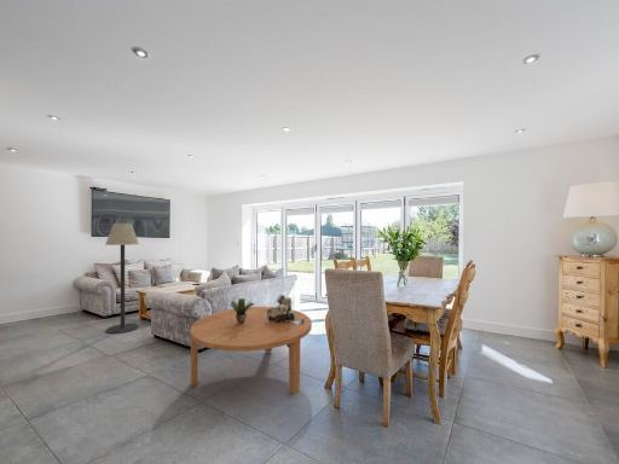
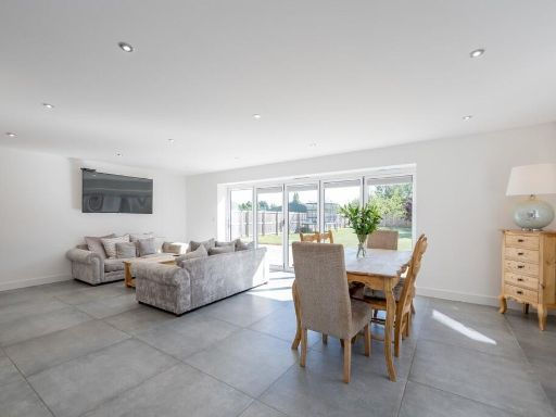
- ruined building (285, 308)
- floor lamp (122, 276)
- coffee table (253, 348)
- potted plant (241, 311)
